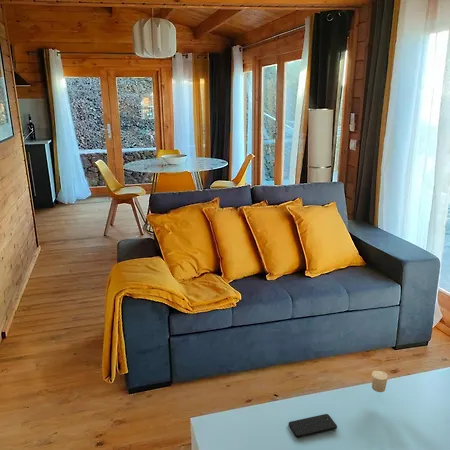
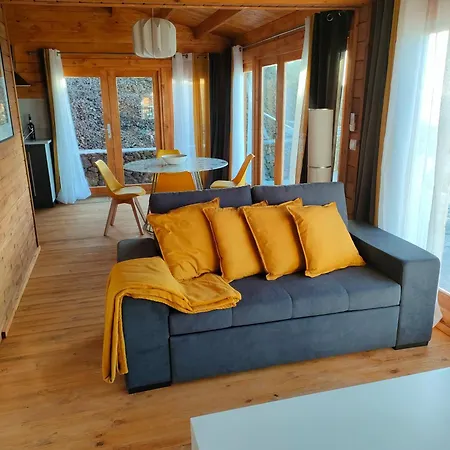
- candle (378, 387)
- smartphone (312, 425)
